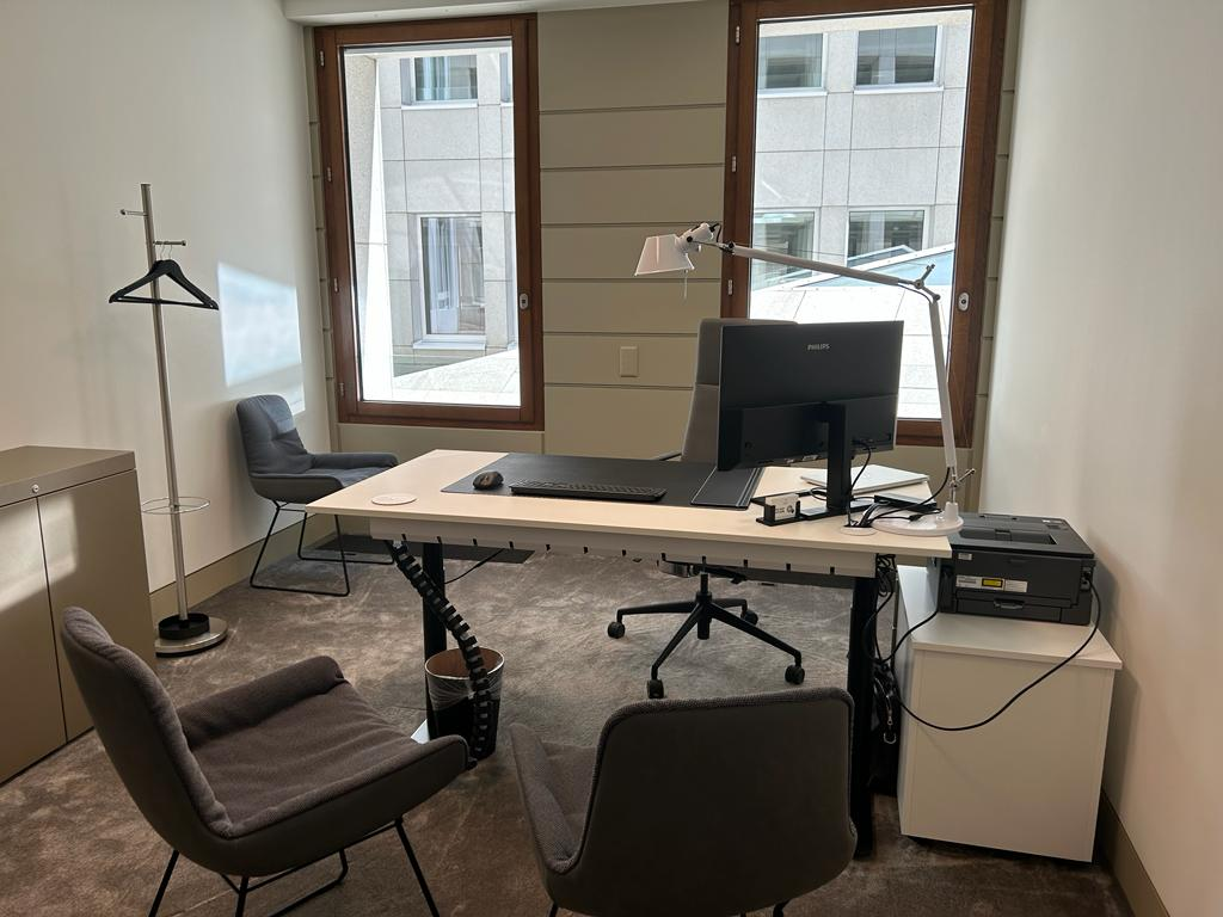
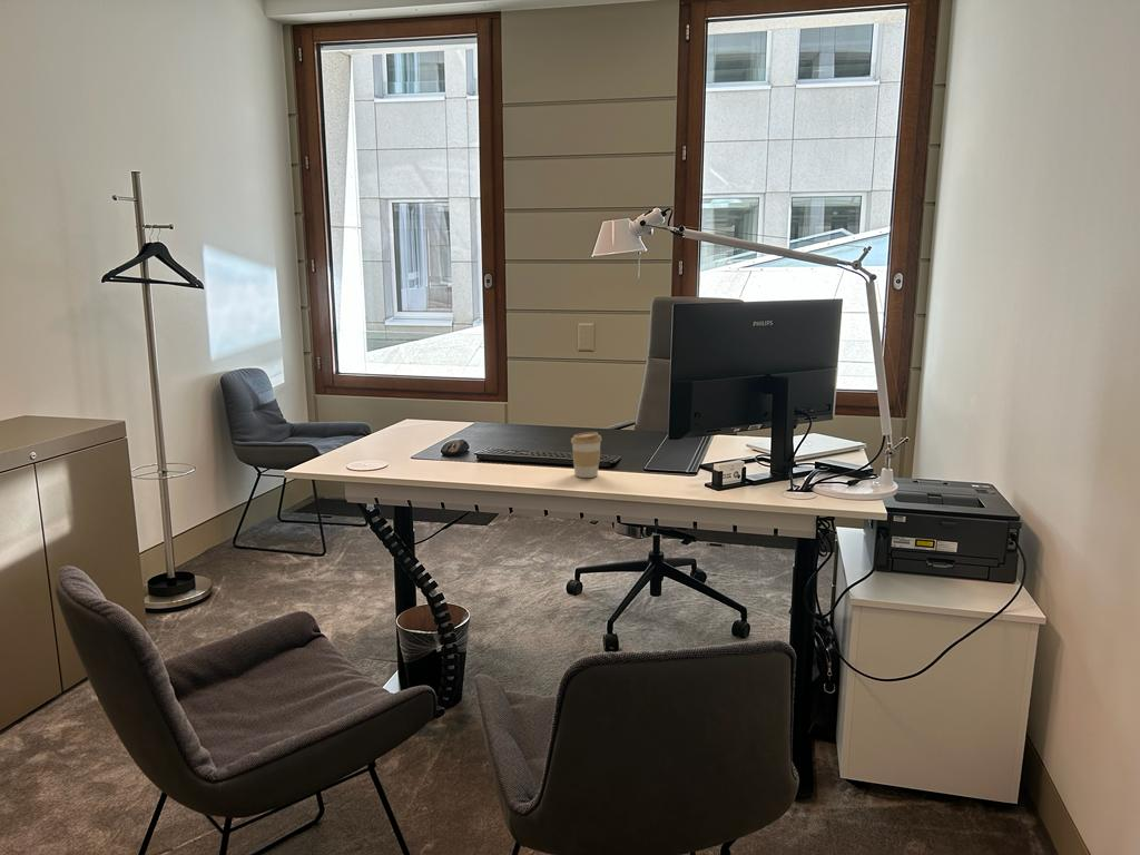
+ coffee cup (586, 453)
